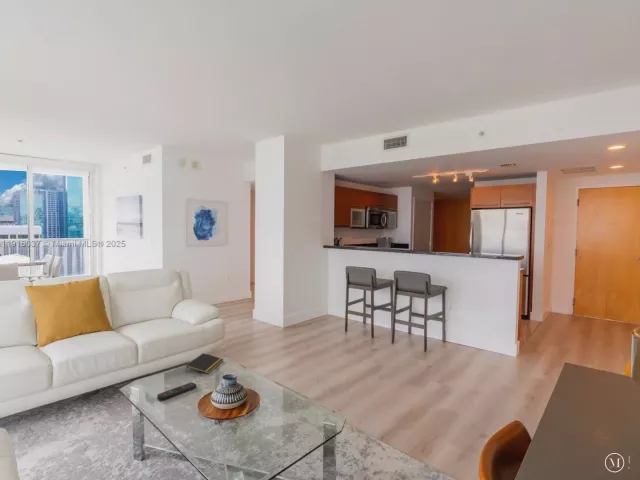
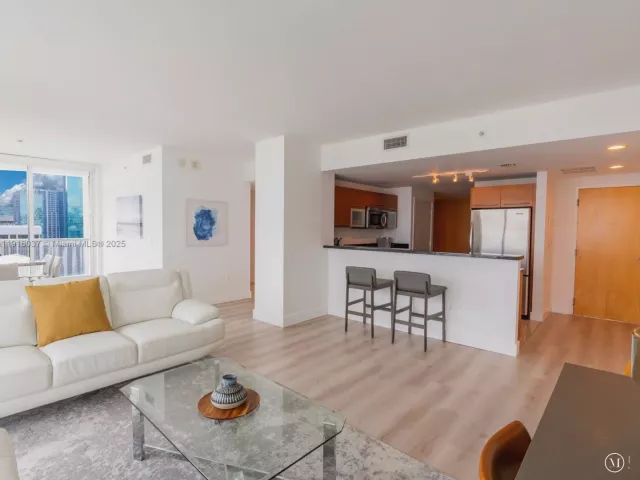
- remote control (177, 390)
- notepad (205, 362)
